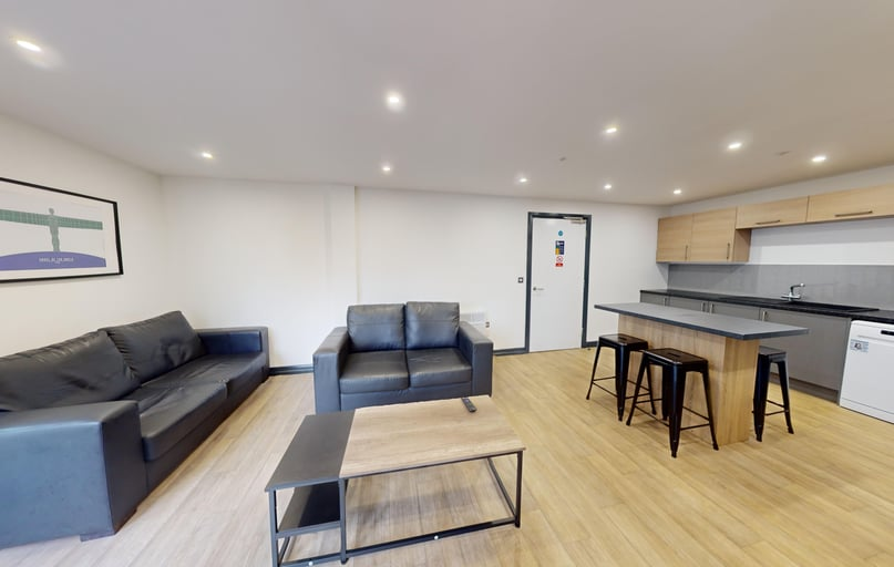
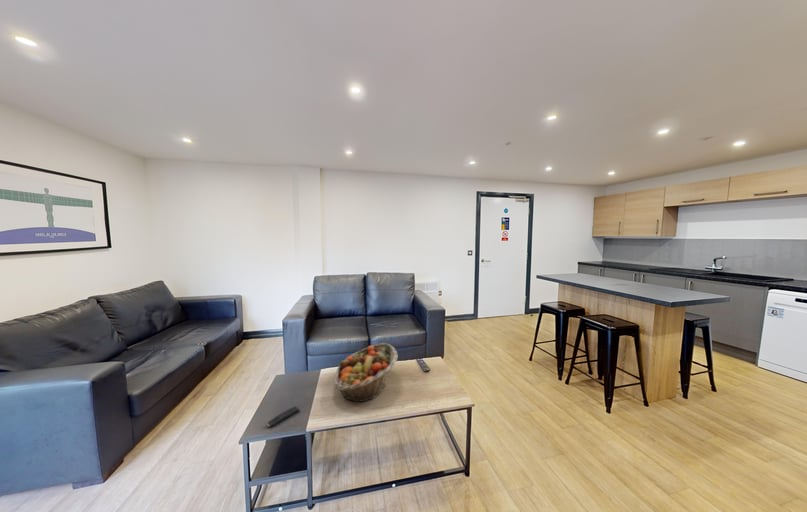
+ remote control (283, 416)
+ fruit basket (366, 369)
